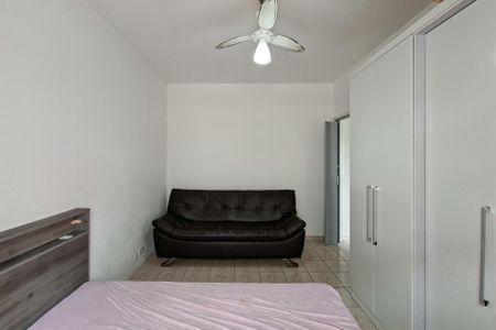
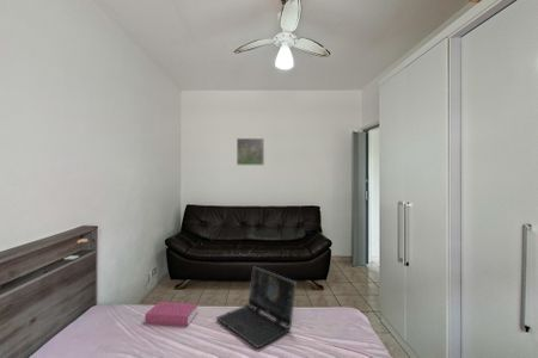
+ laptop (255, 302)
+ book (172, 313)
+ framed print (250, 152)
